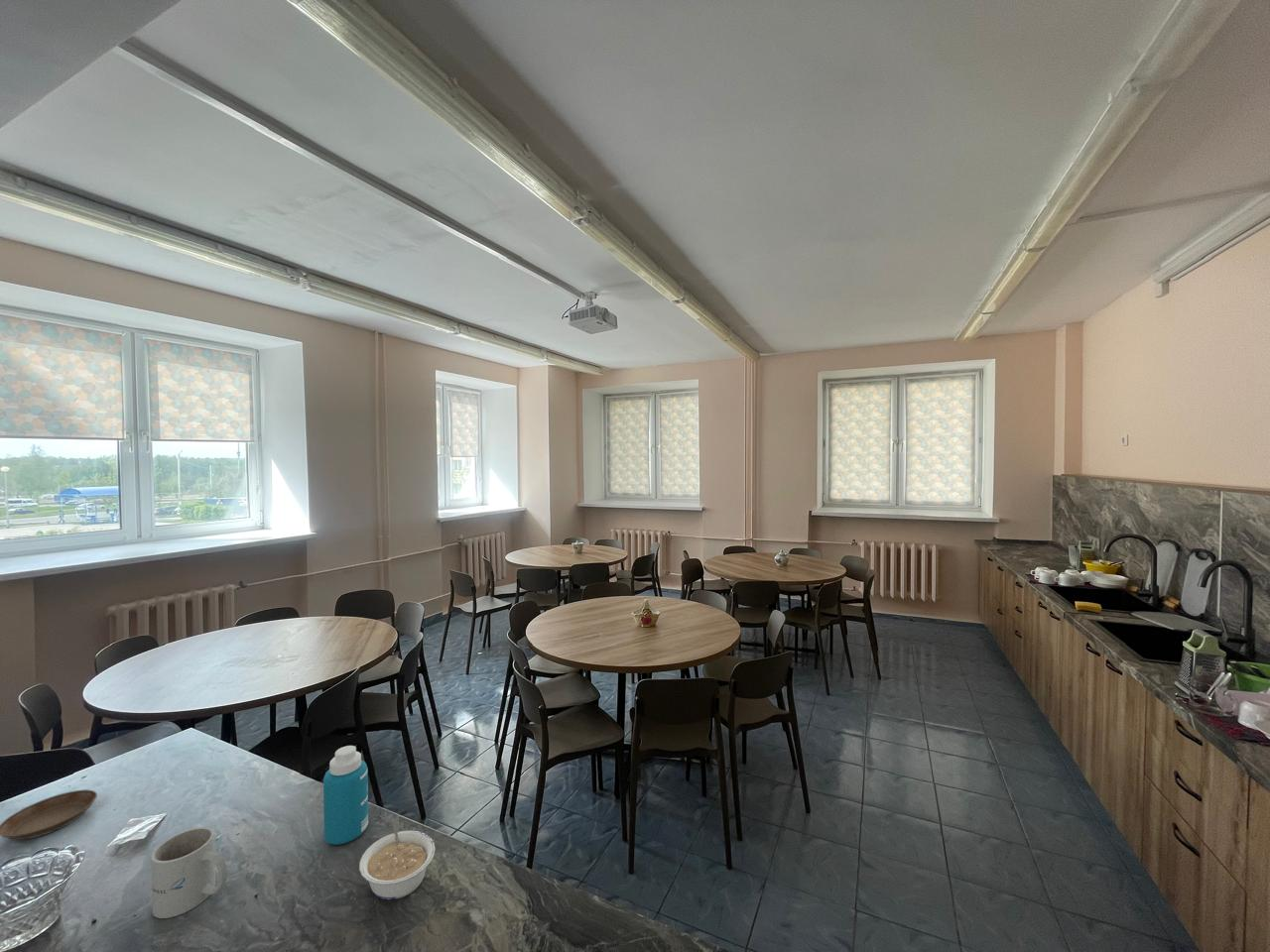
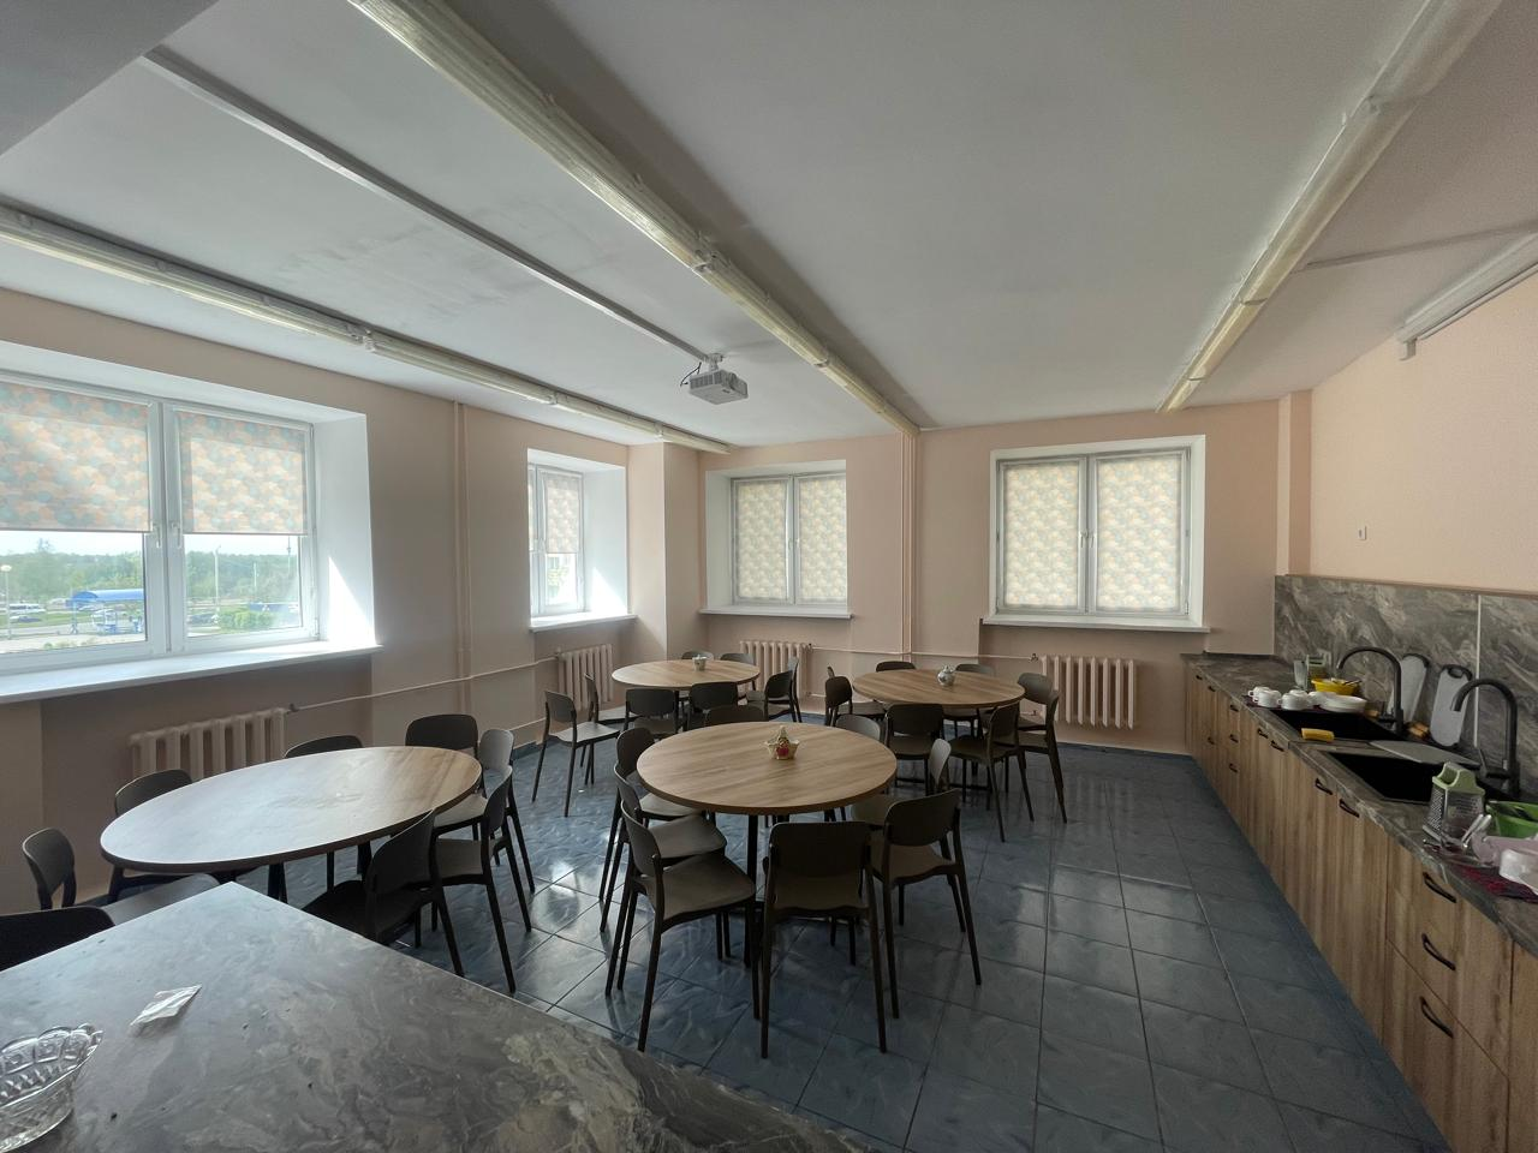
- bottle (345, 791)
- legume (396, 864)
- mug (190, 873)
- saucer (50, 816)
